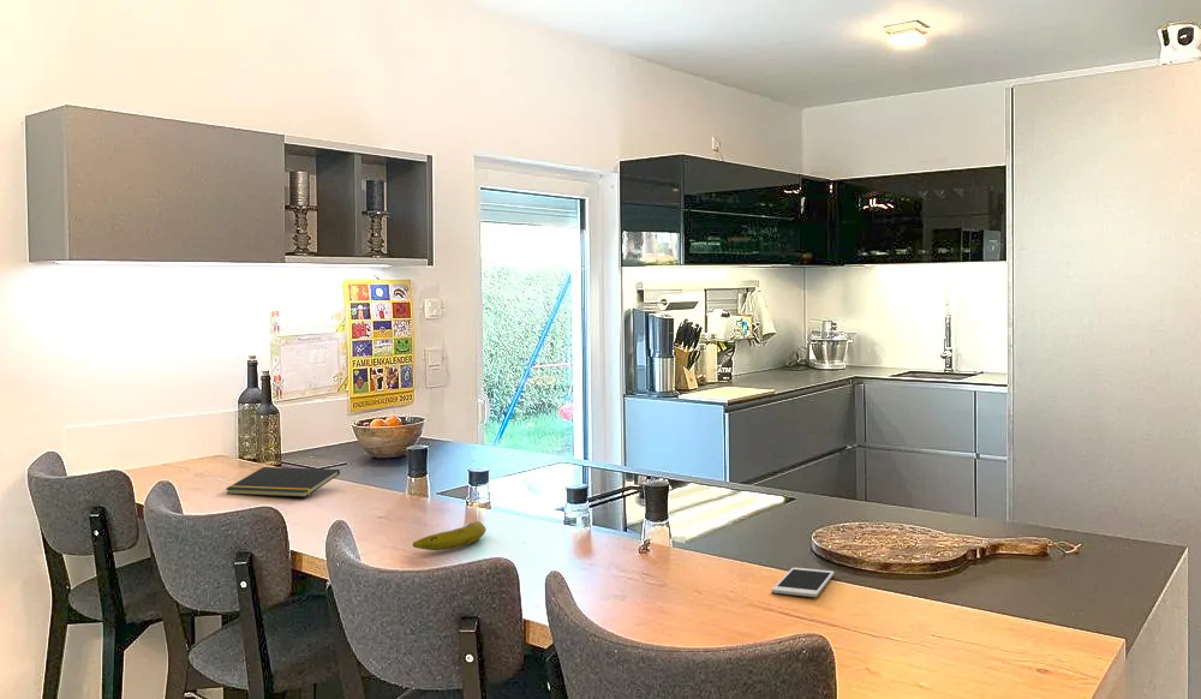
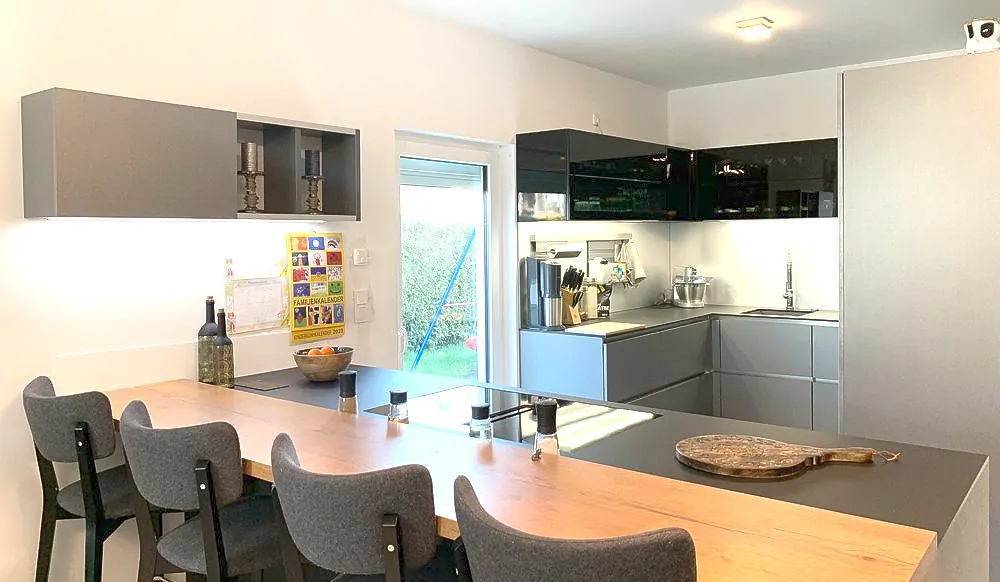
- cell phone (803, 581)
- notepad (283, 480)
- fruit (450, 534)
